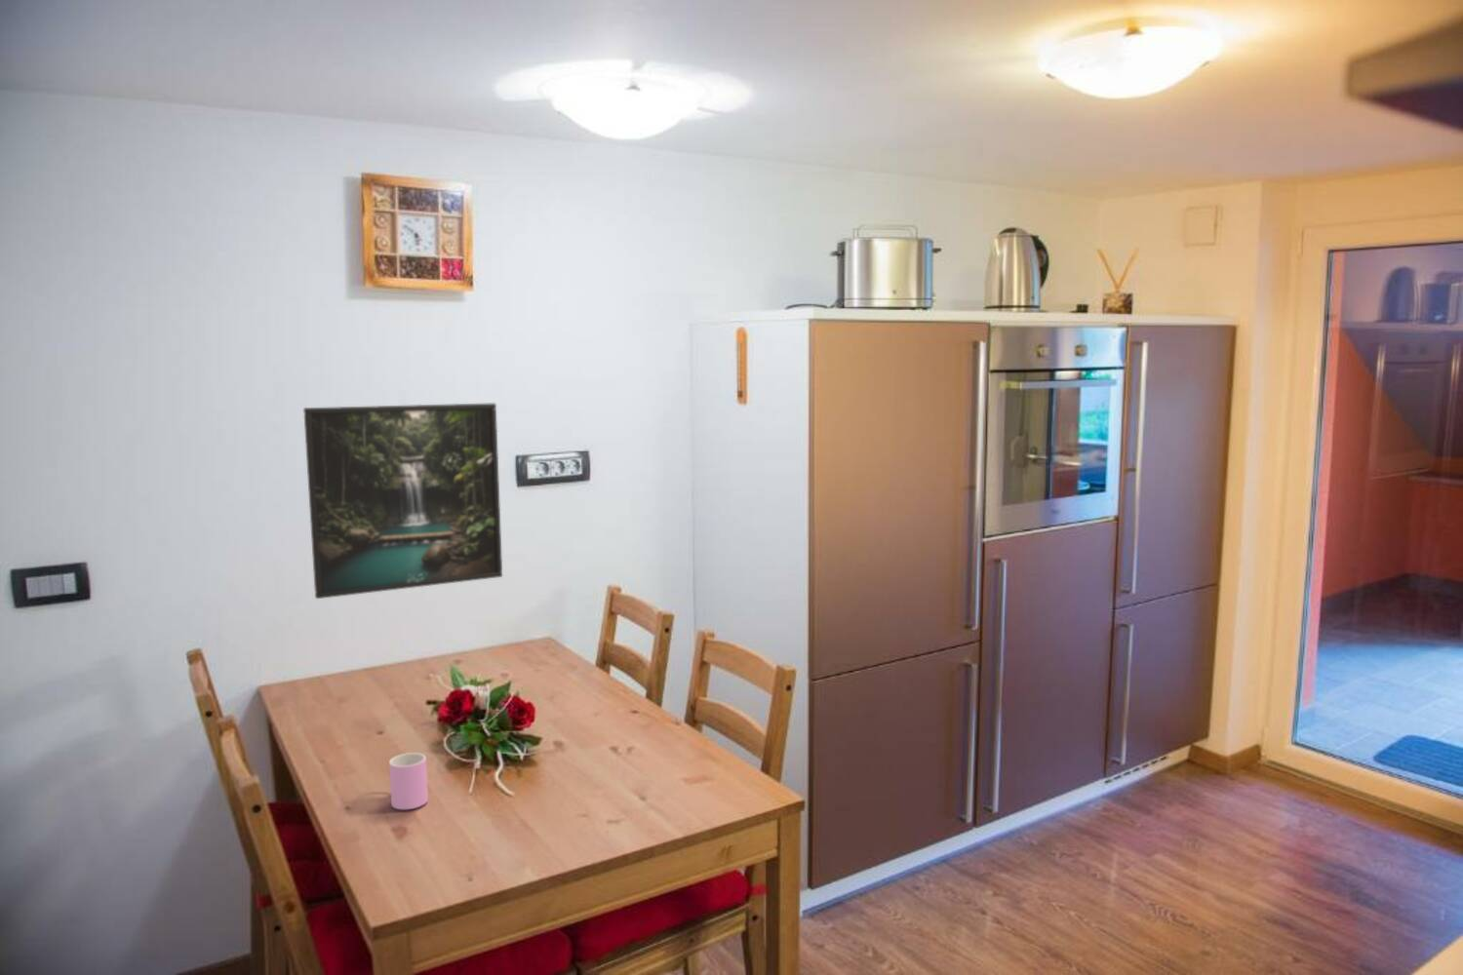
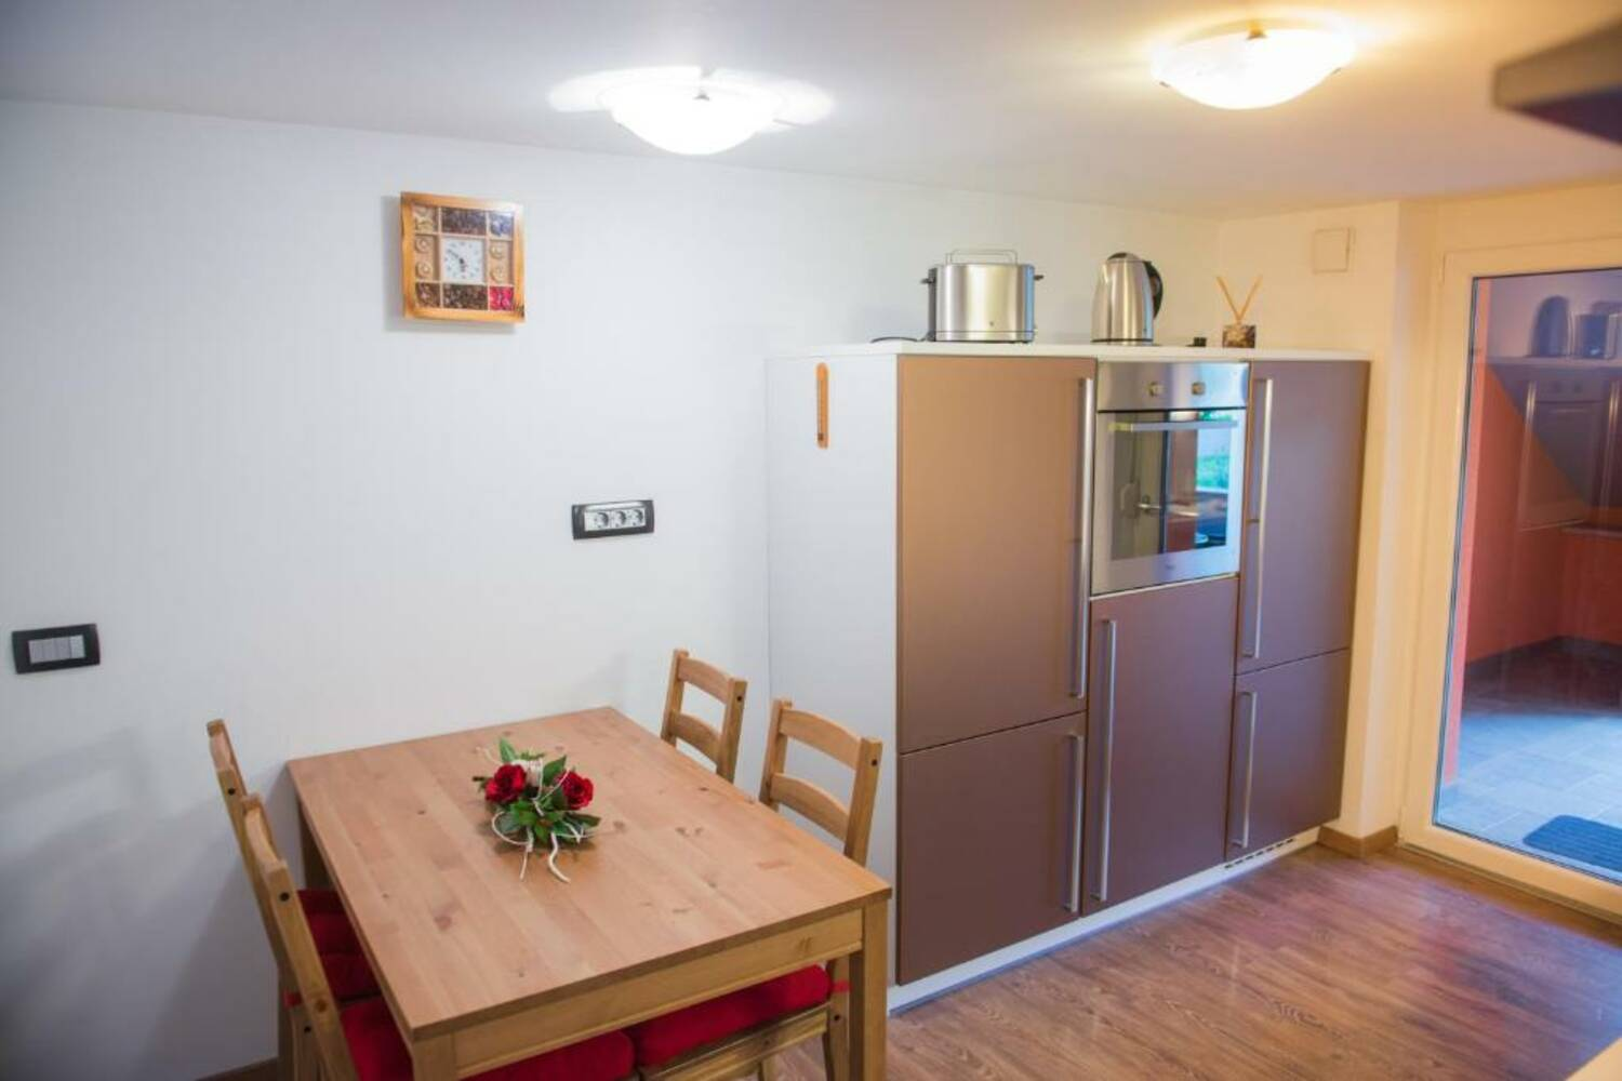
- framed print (408, 496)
- cup (406, 778)
